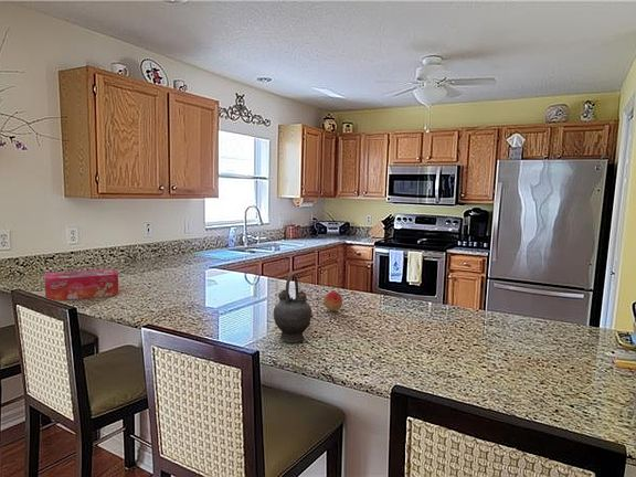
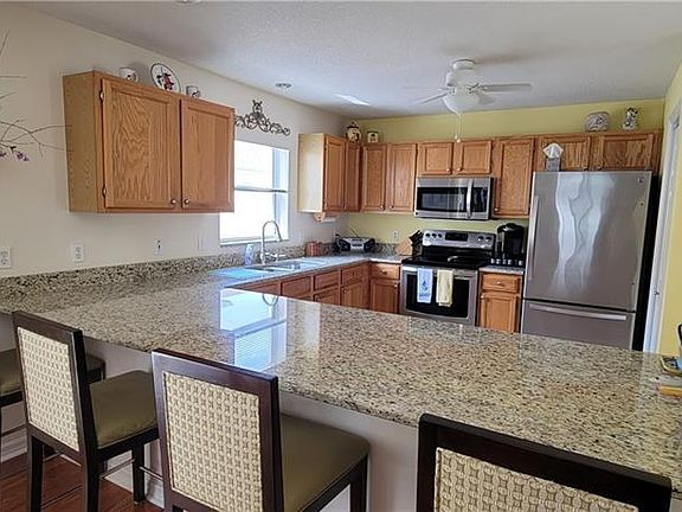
- teapot (295, 306)
- fruit (332, 300)
- tissue box (82, 284)
